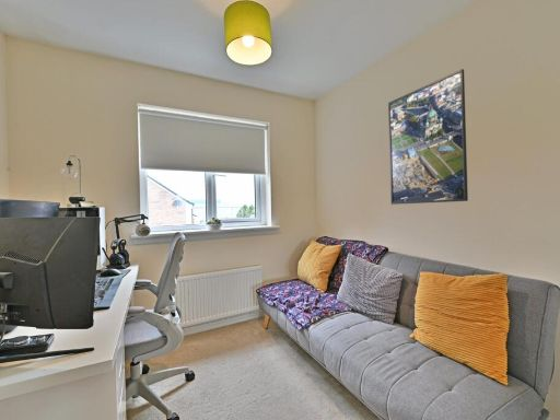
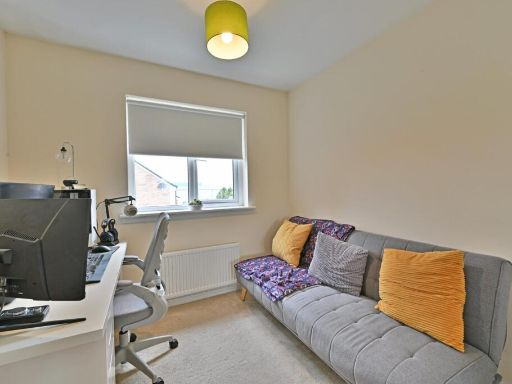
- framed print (422, 144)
